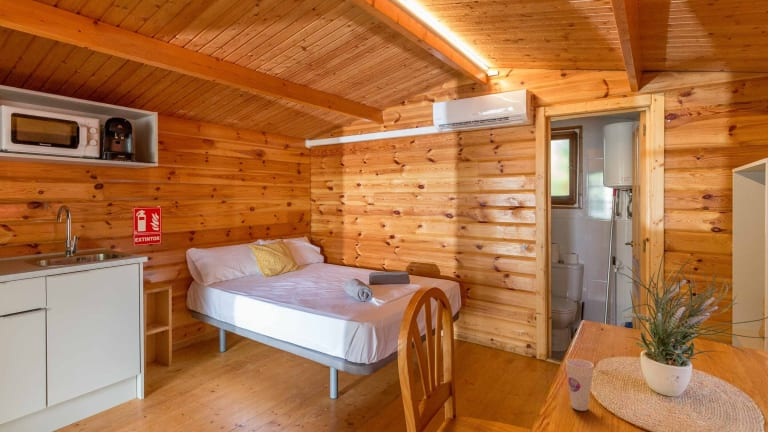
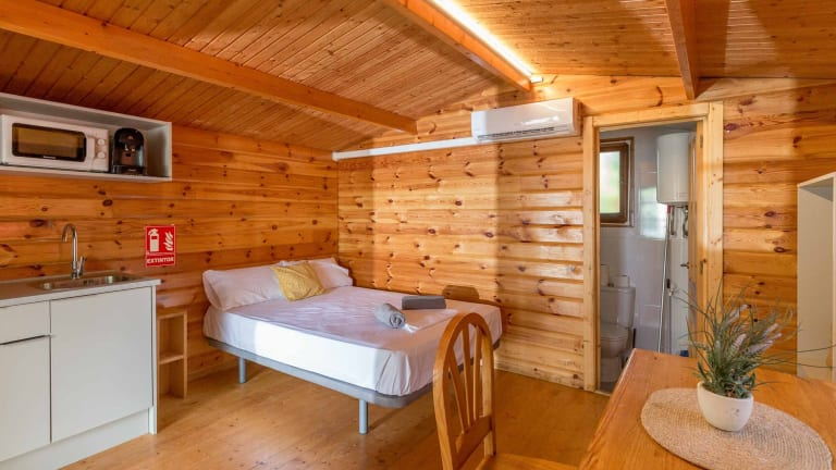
- cup (579, 385)
